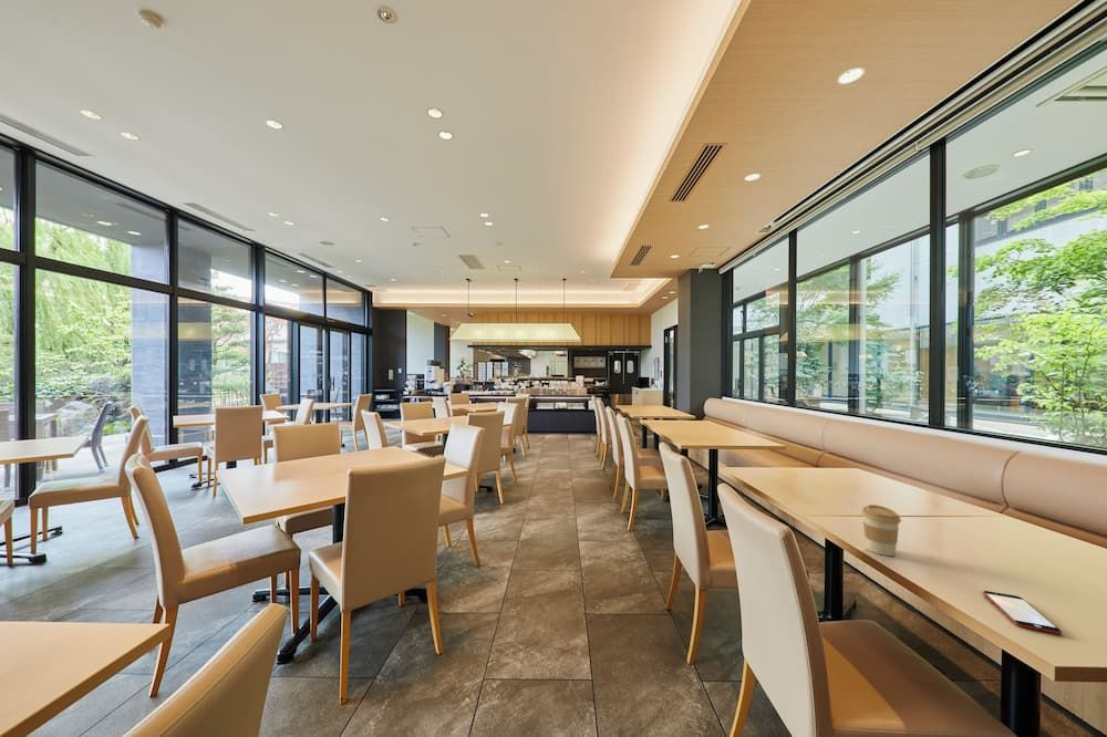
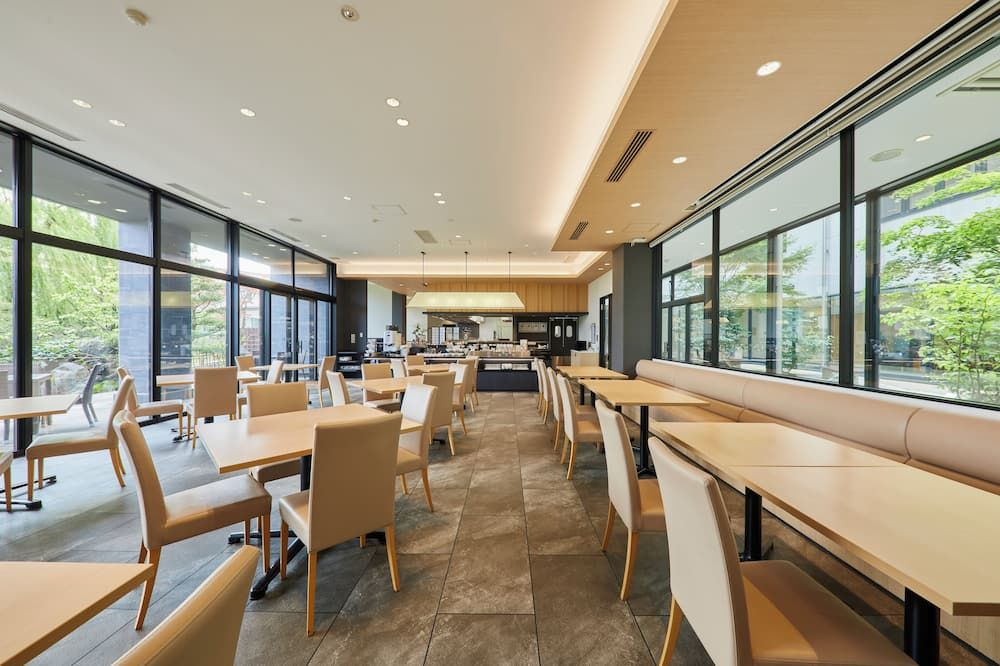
- coffee cup (880, 529)
- smartphone (1018, 610)
